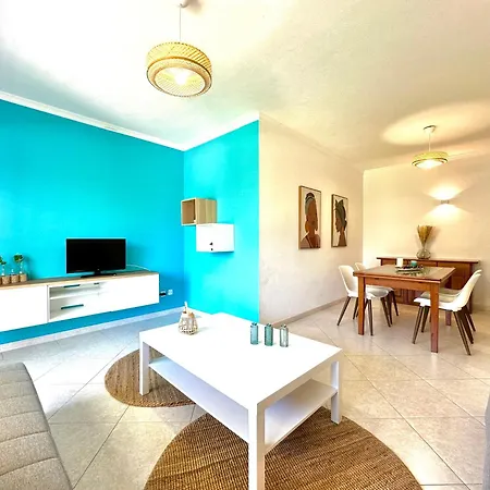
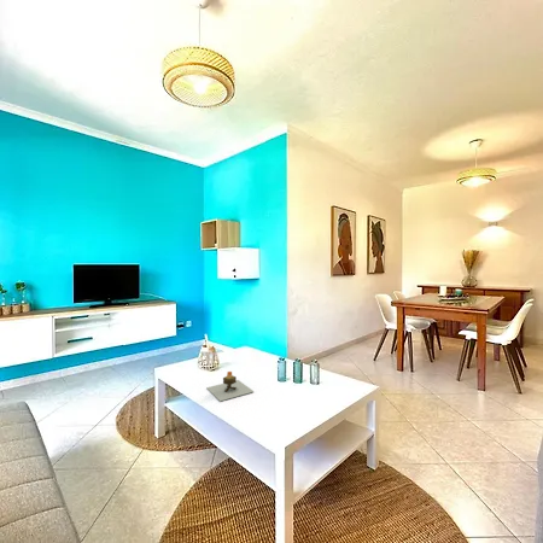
+ candle (229, 380)
